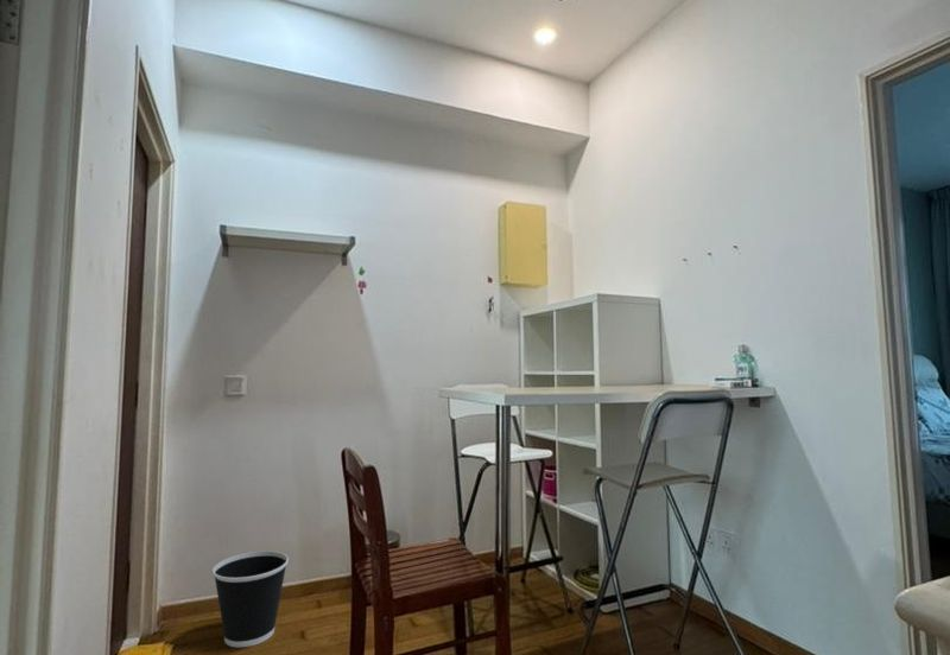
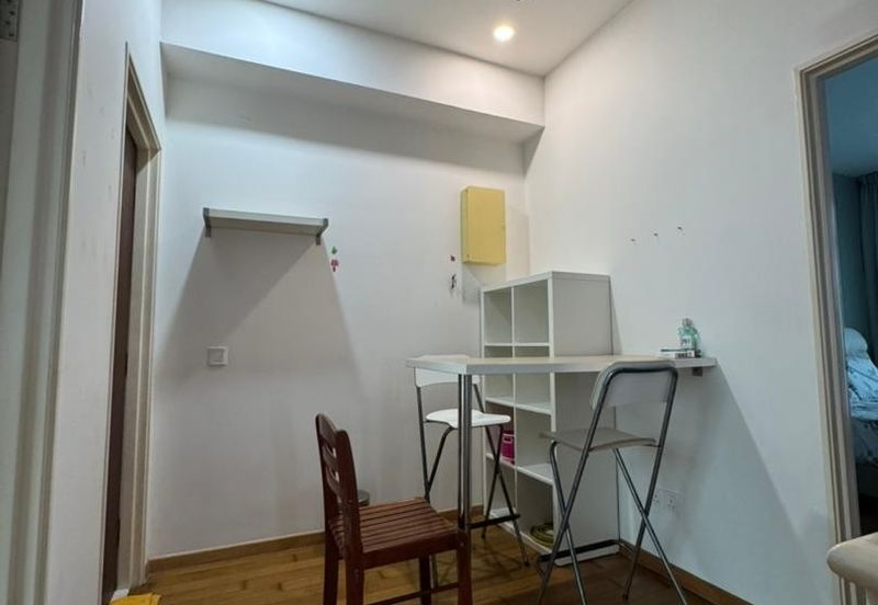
- wastebasket (251, 598)
